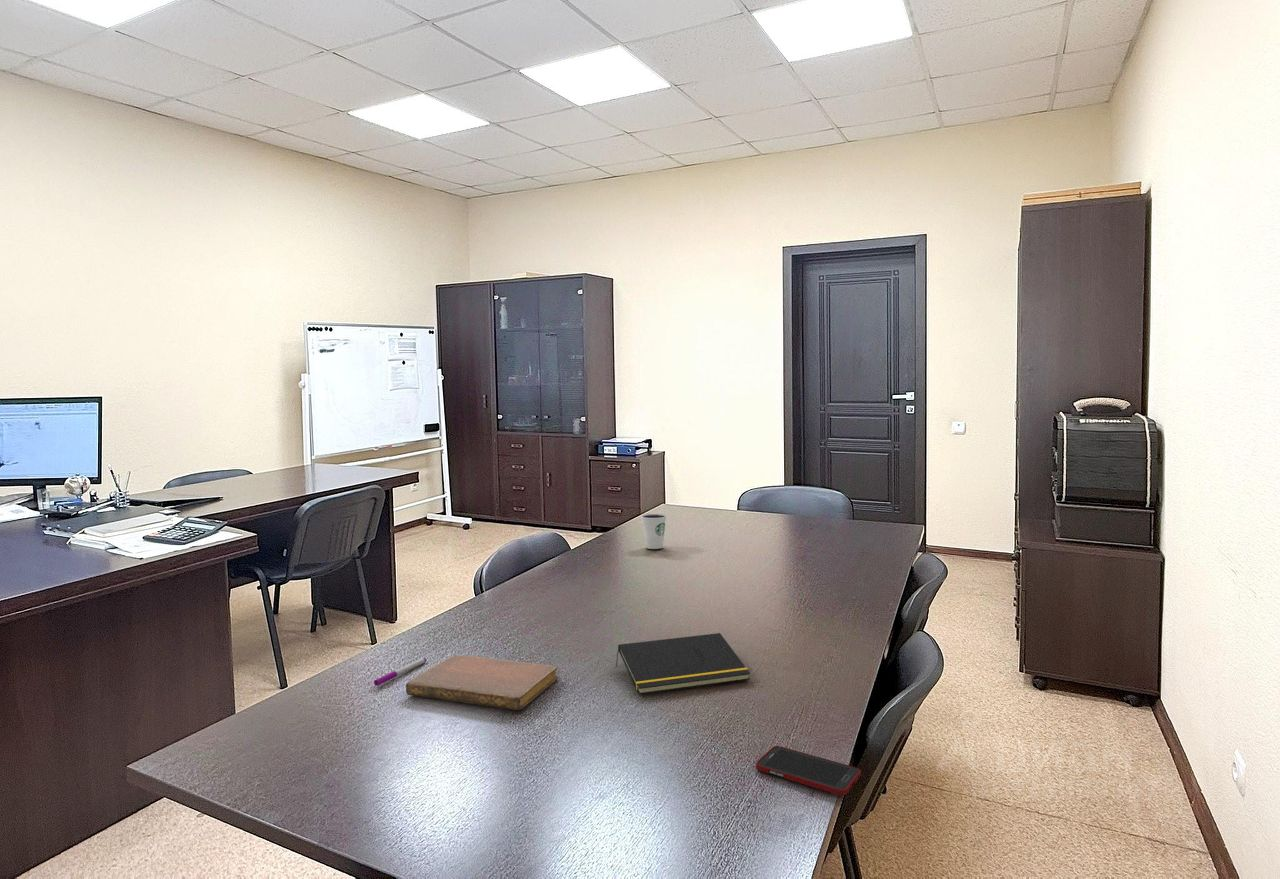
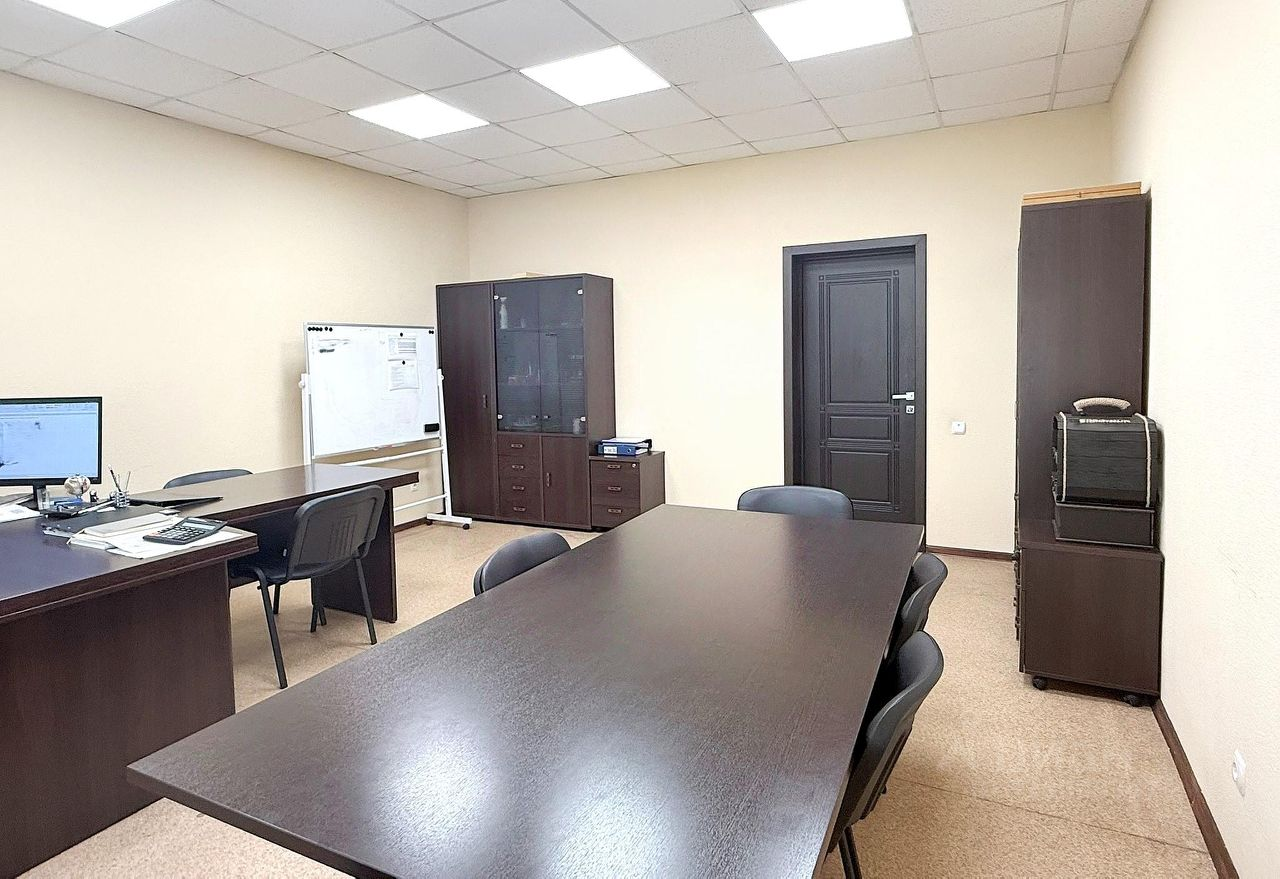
- pen (401, 670)
- cell phone (807, 769)
- notebook (484, 680)
- dixie cup (654, 531)
- notepad (682, 661)
